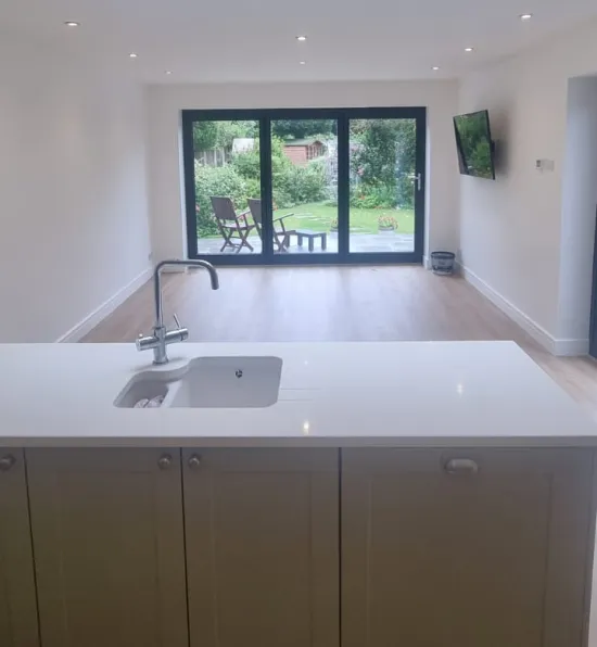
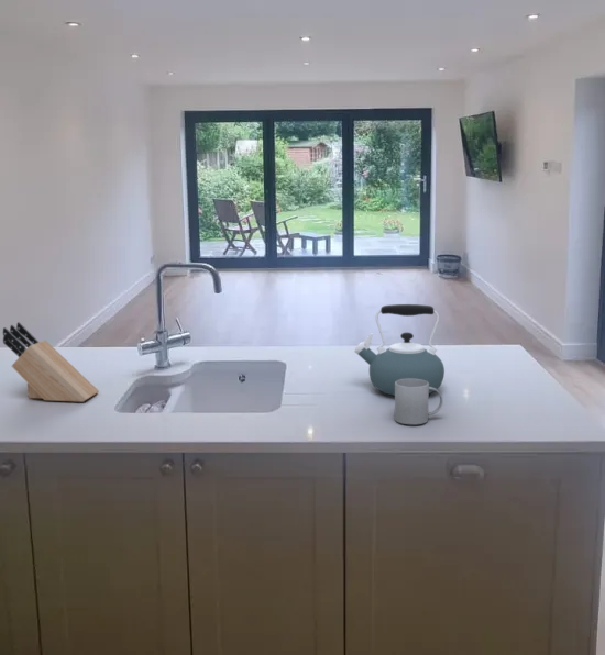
+ kettle (398, 347)
+ knife block (47, 360)
+ mug (418, 400)
